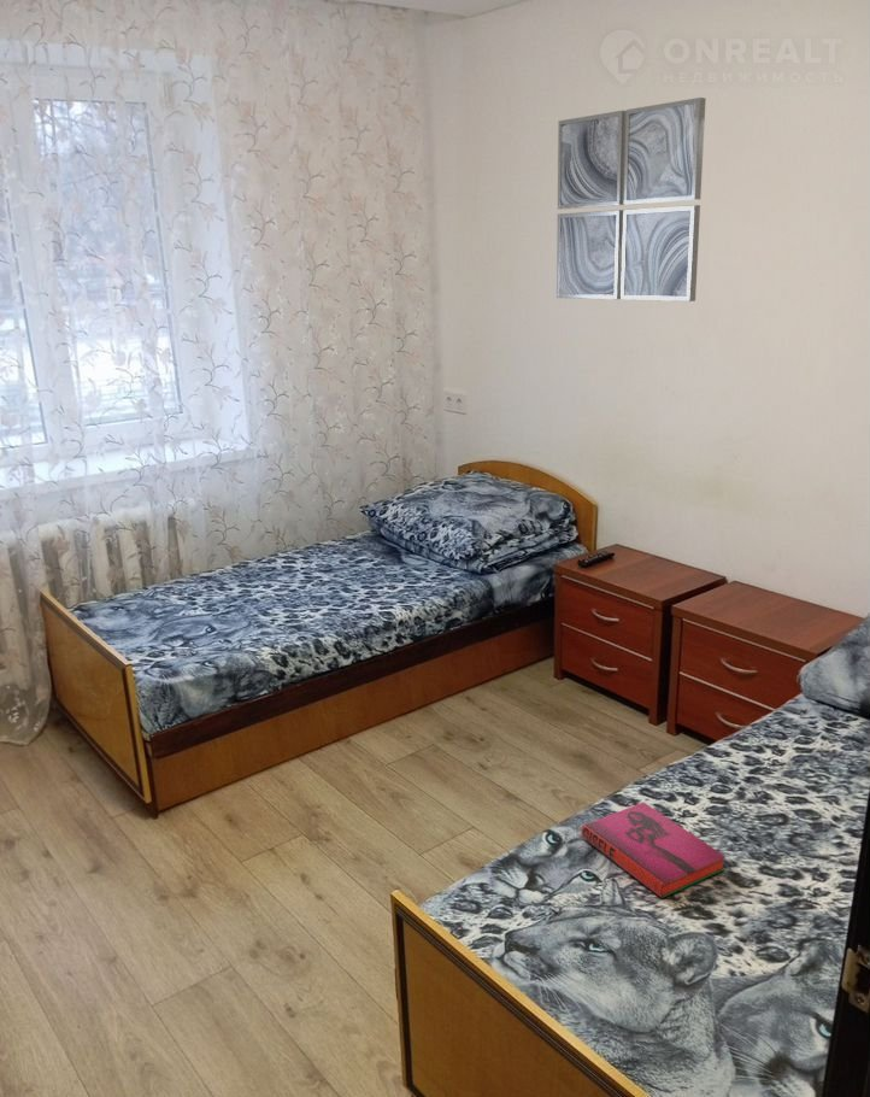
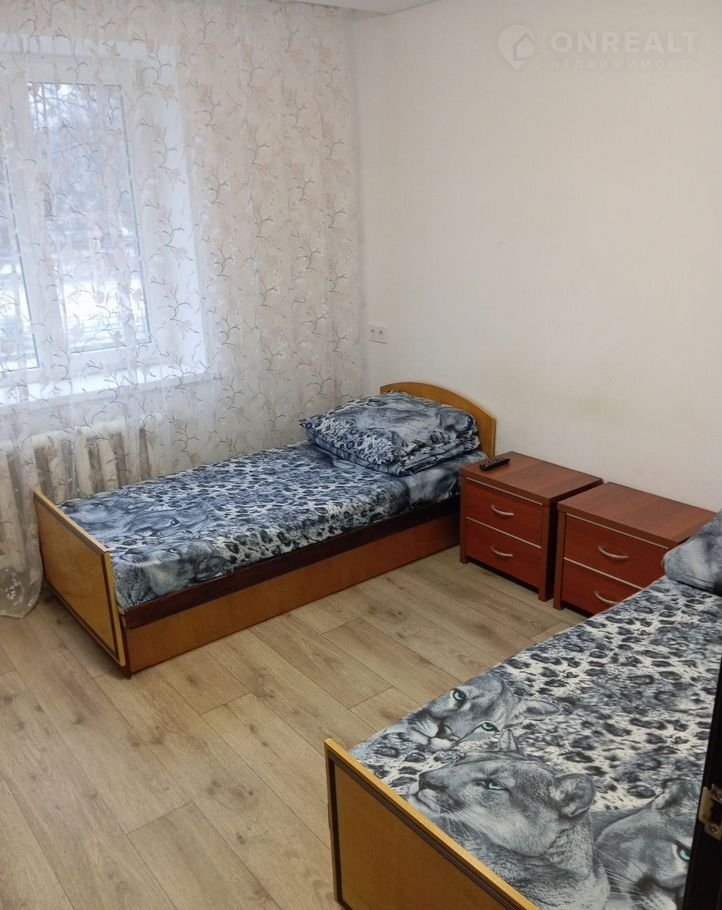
- wall art (623, 204)
- hardback book (651, 846)
